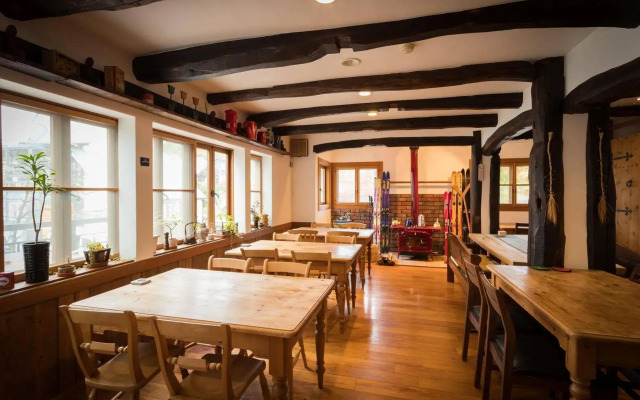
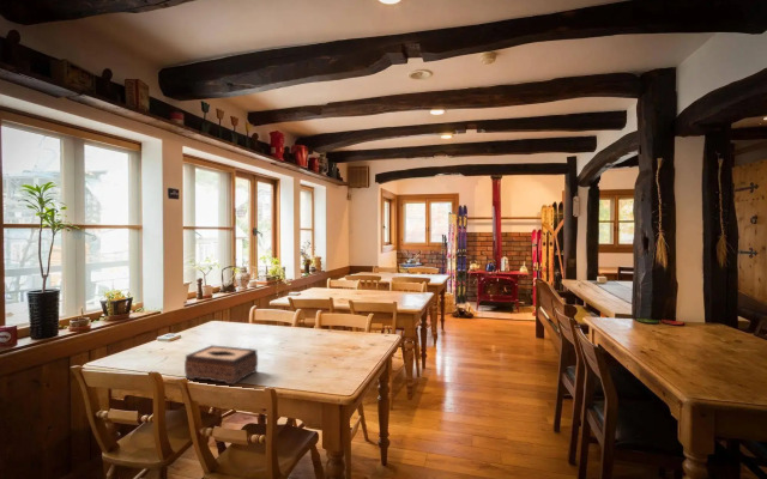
+ tissue box (222, 363)
